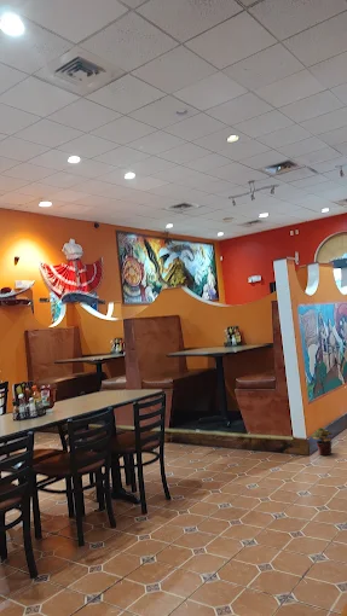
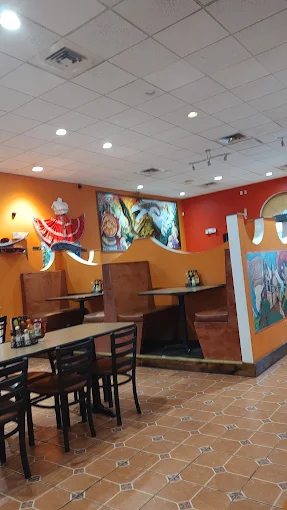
- potted plant (322, 440)
